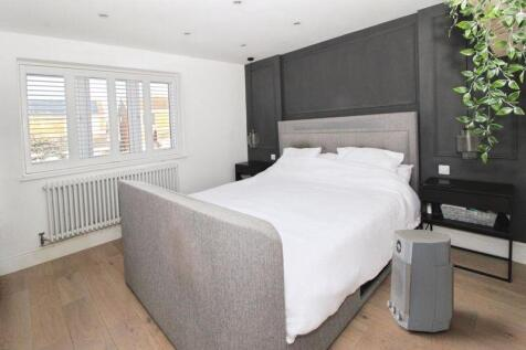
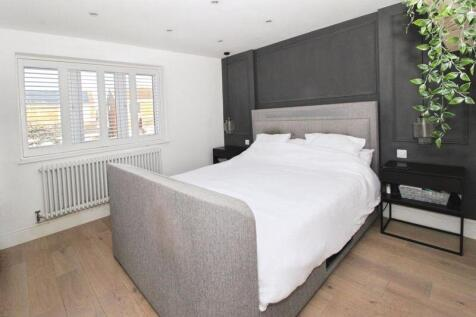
- air purifier (421, 276)
